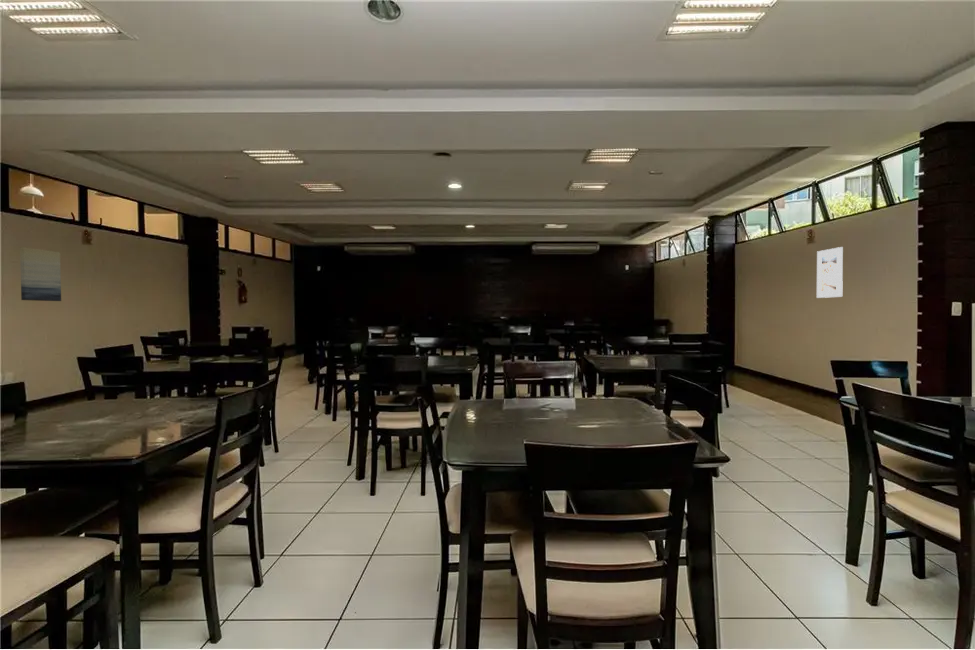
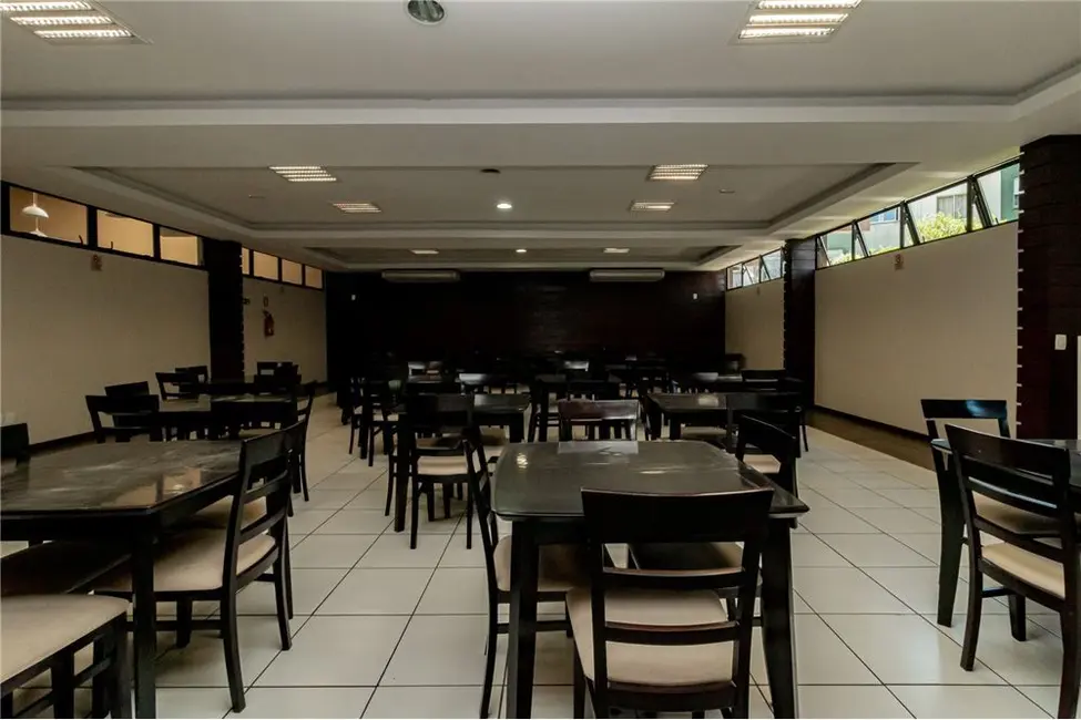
- wall art (41, 275)
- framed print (829, 273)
